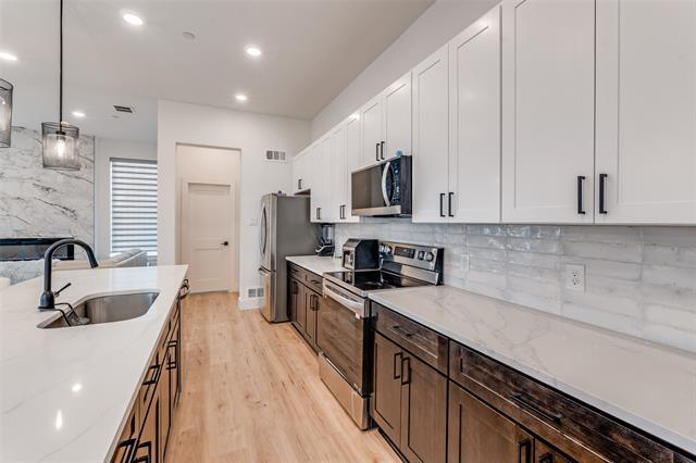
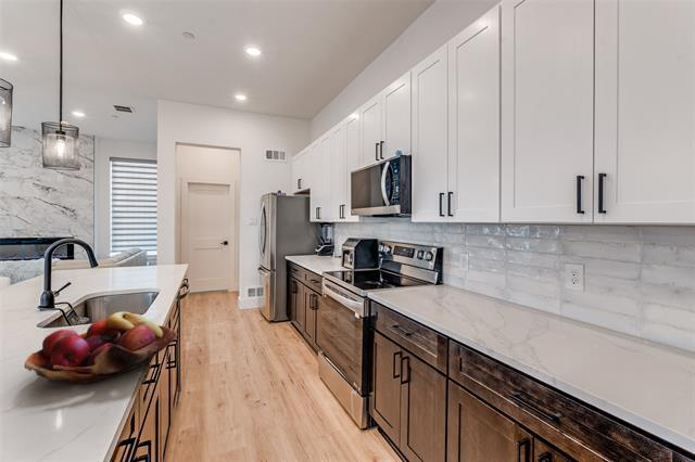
+ fruit basket (111, 341)
